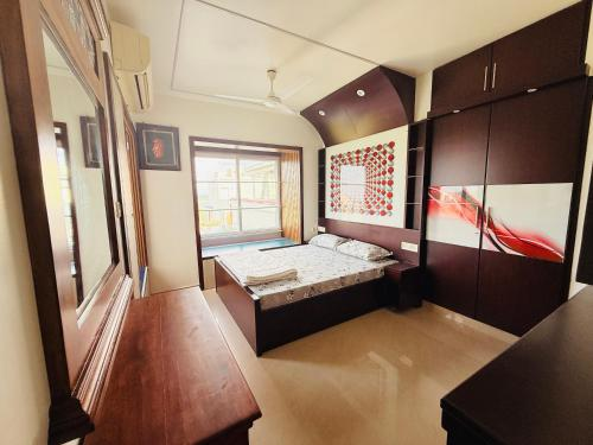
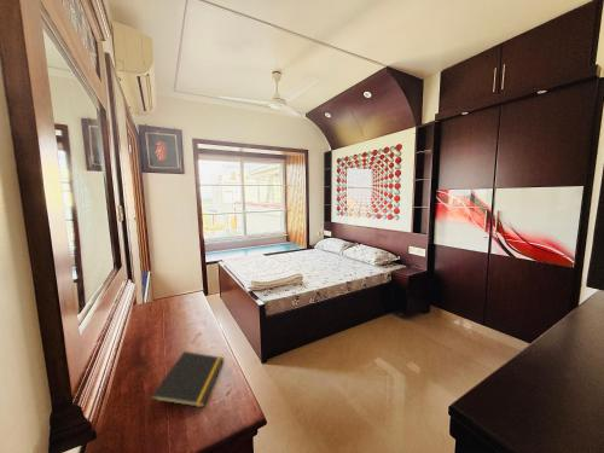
+ notepad (192, 376)
